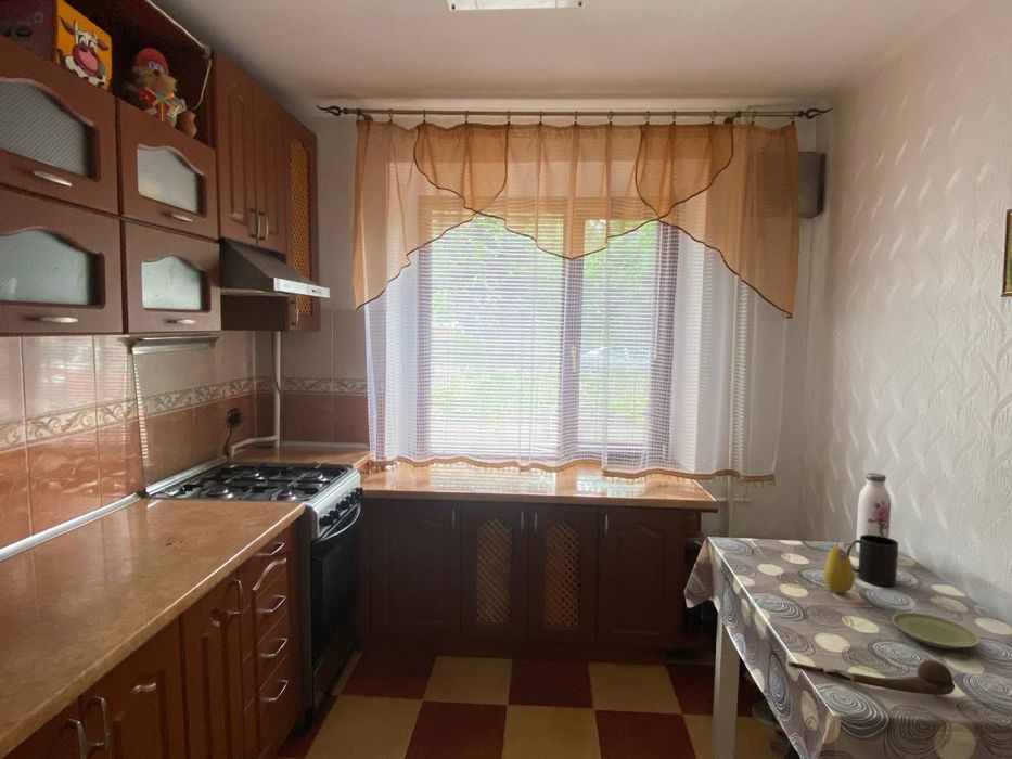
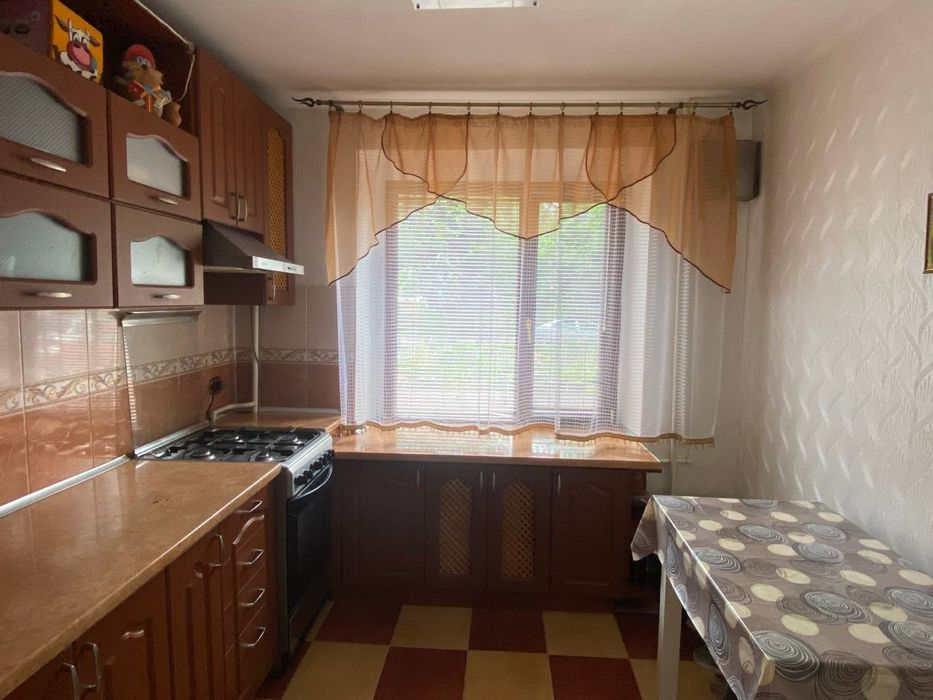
- plate (933, 632)
- water bottle (873, 514)
- fruit (838, 569)
- mug (871, 558)
- spoon (862, 674)
